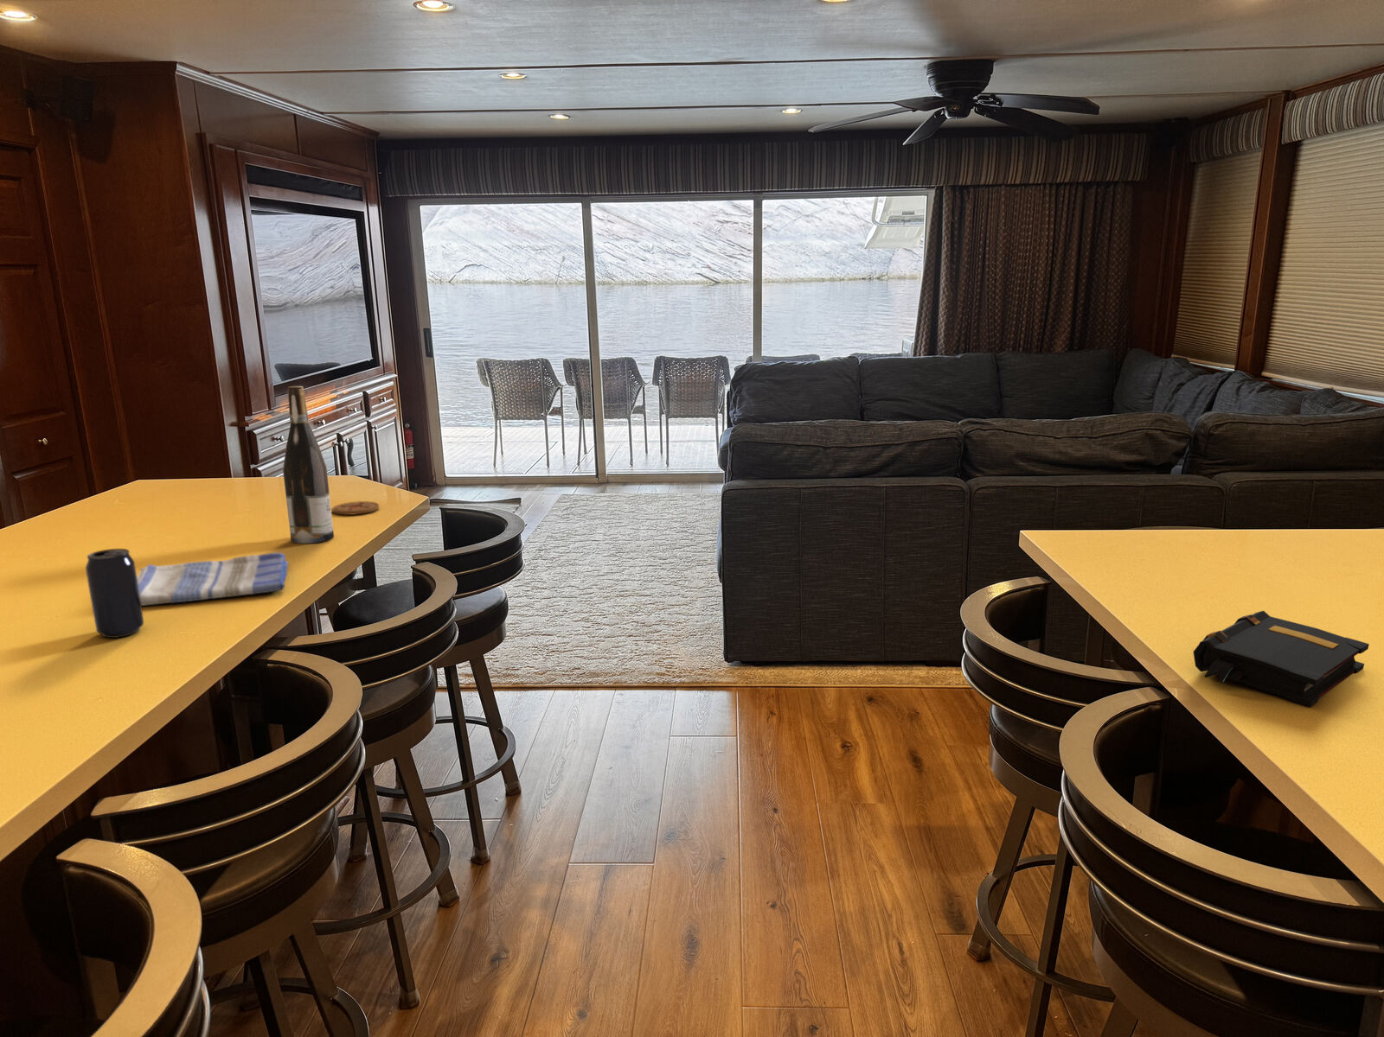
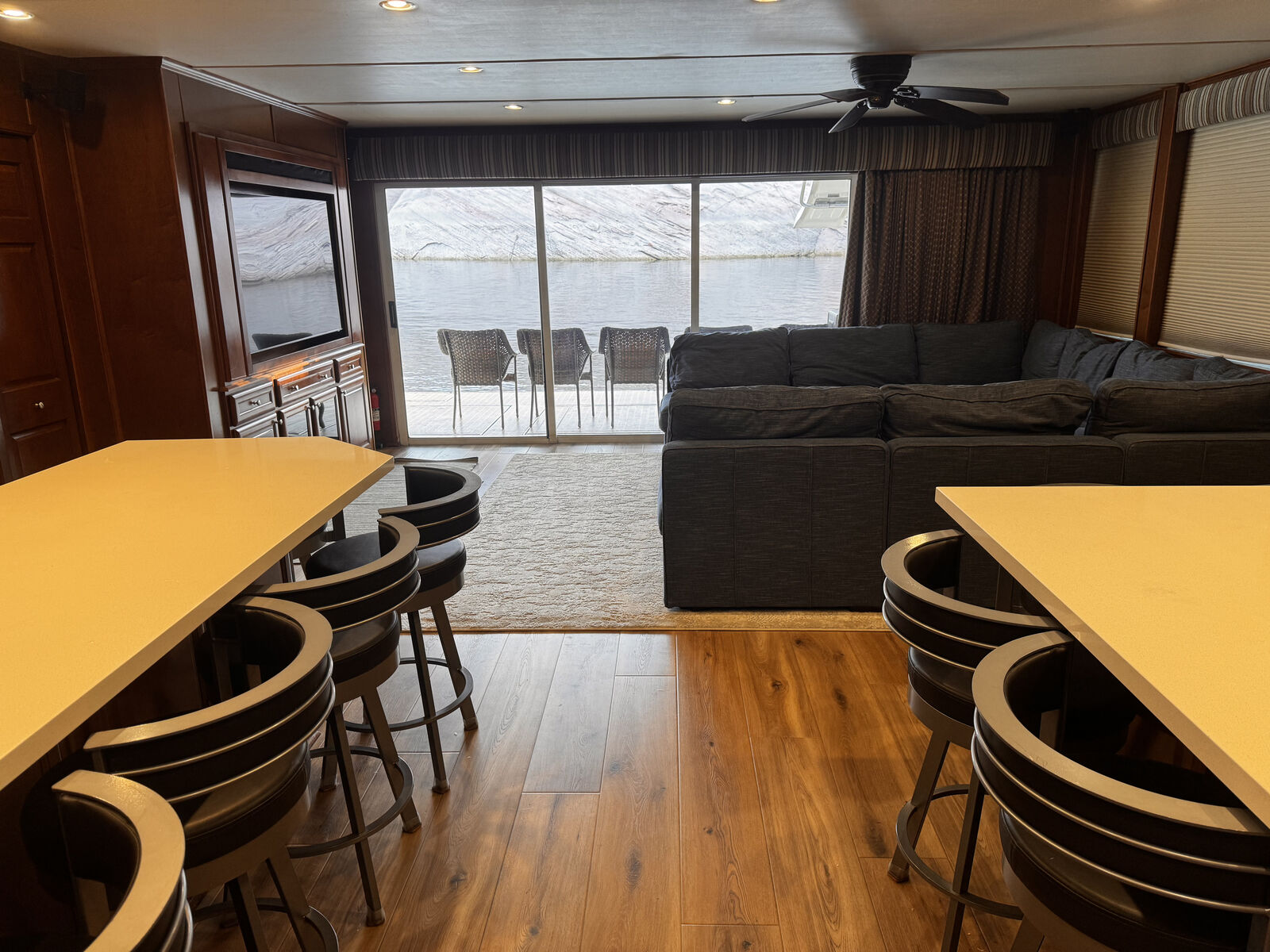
- beverage can (114, 593)
- coaster (355, 508)
- book (1273, 655)
- dish towel (211, 577)
- wine bottle (304, 463)
